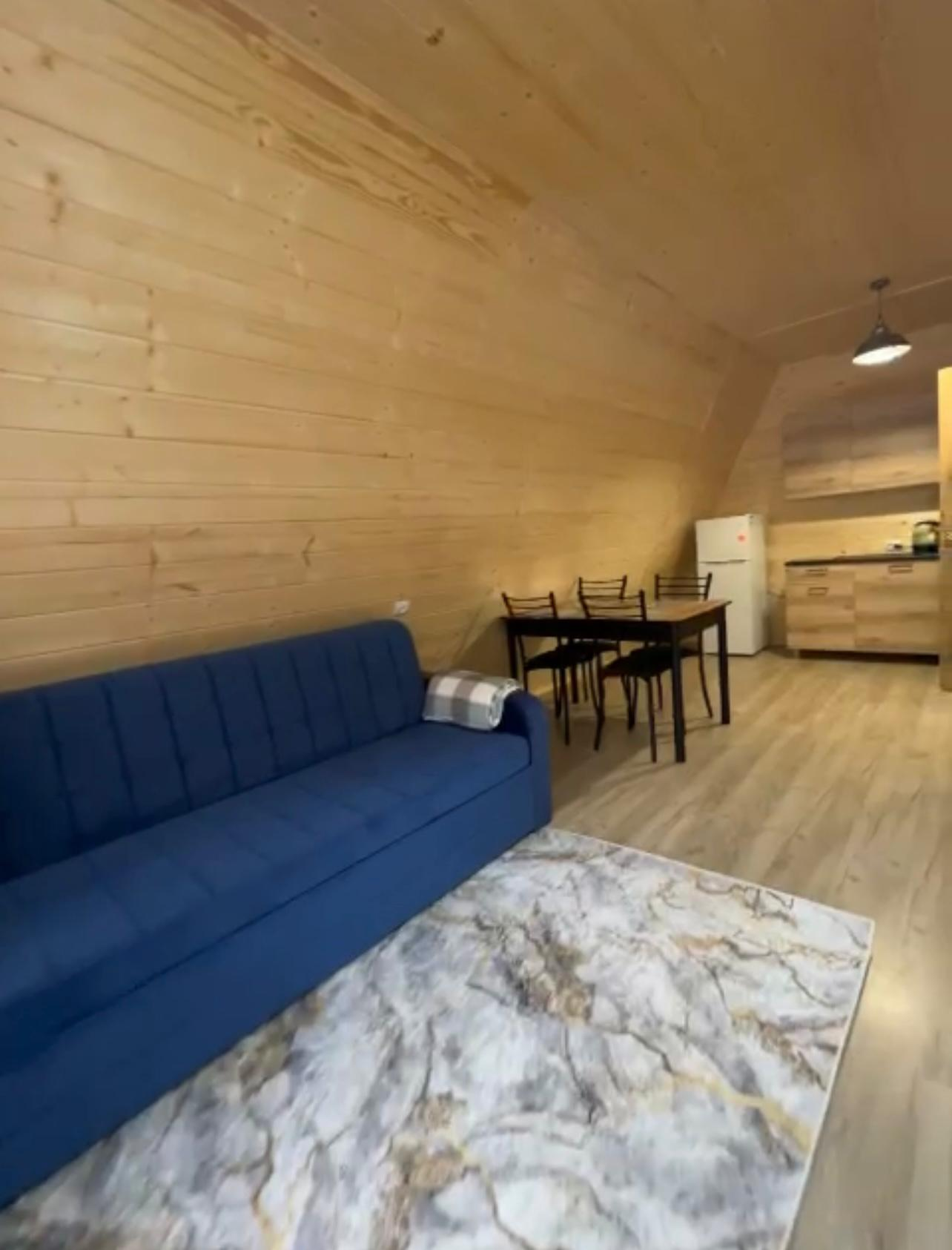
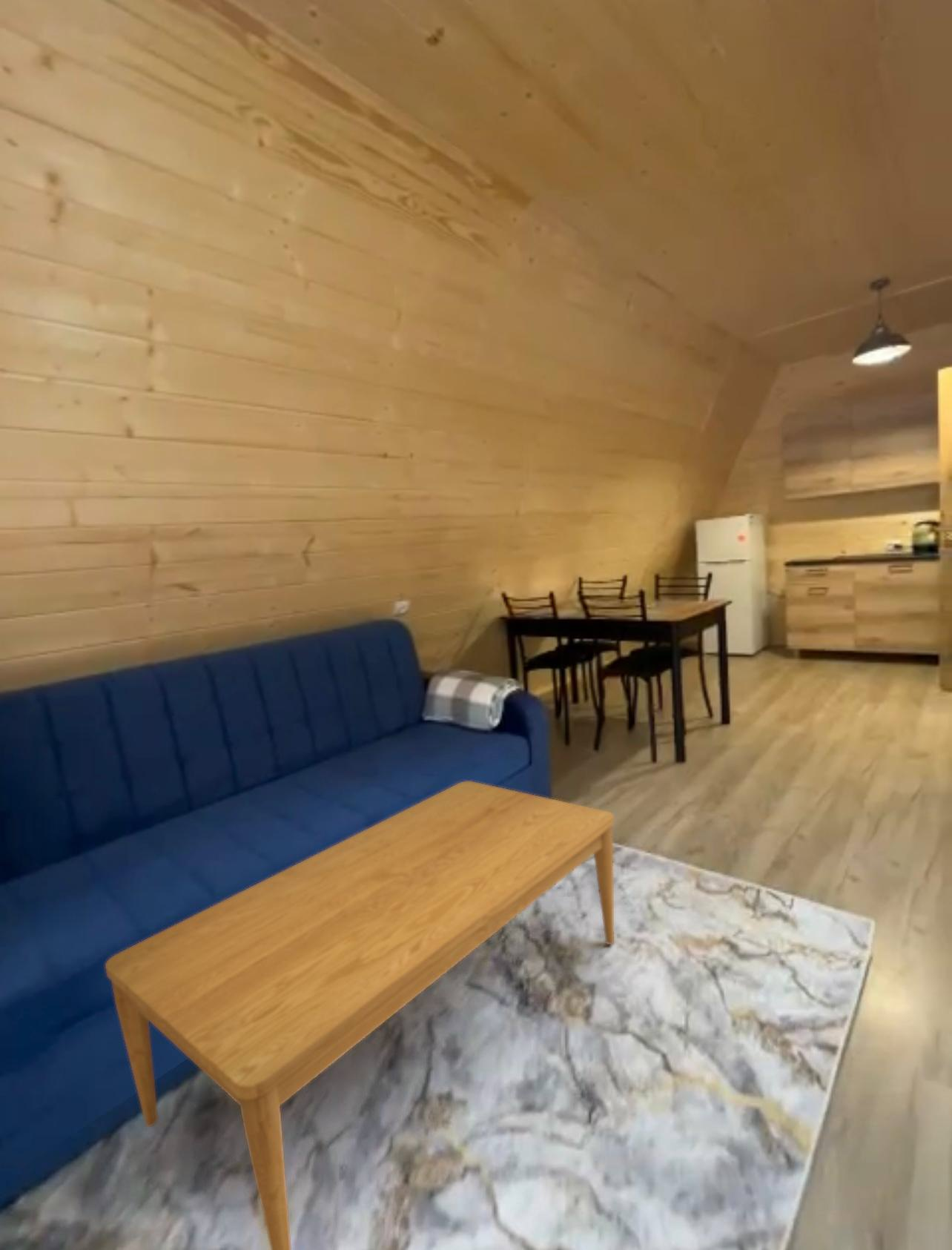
+ coffee table (406, 949)
